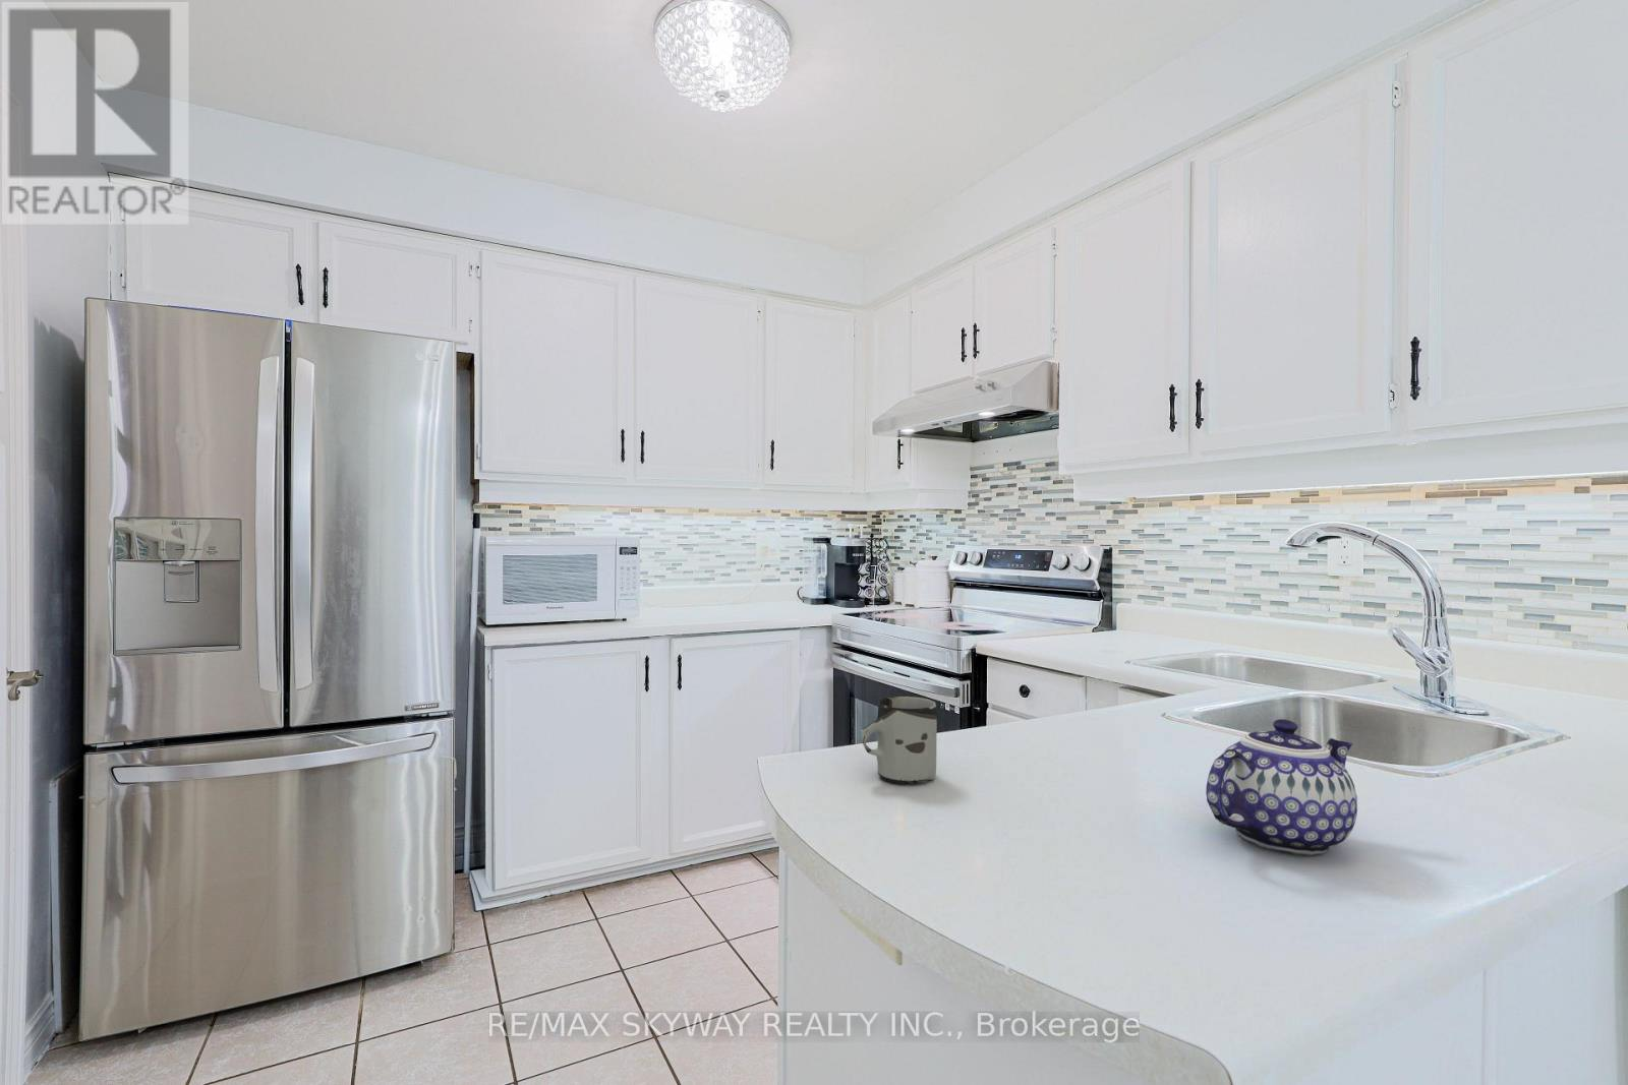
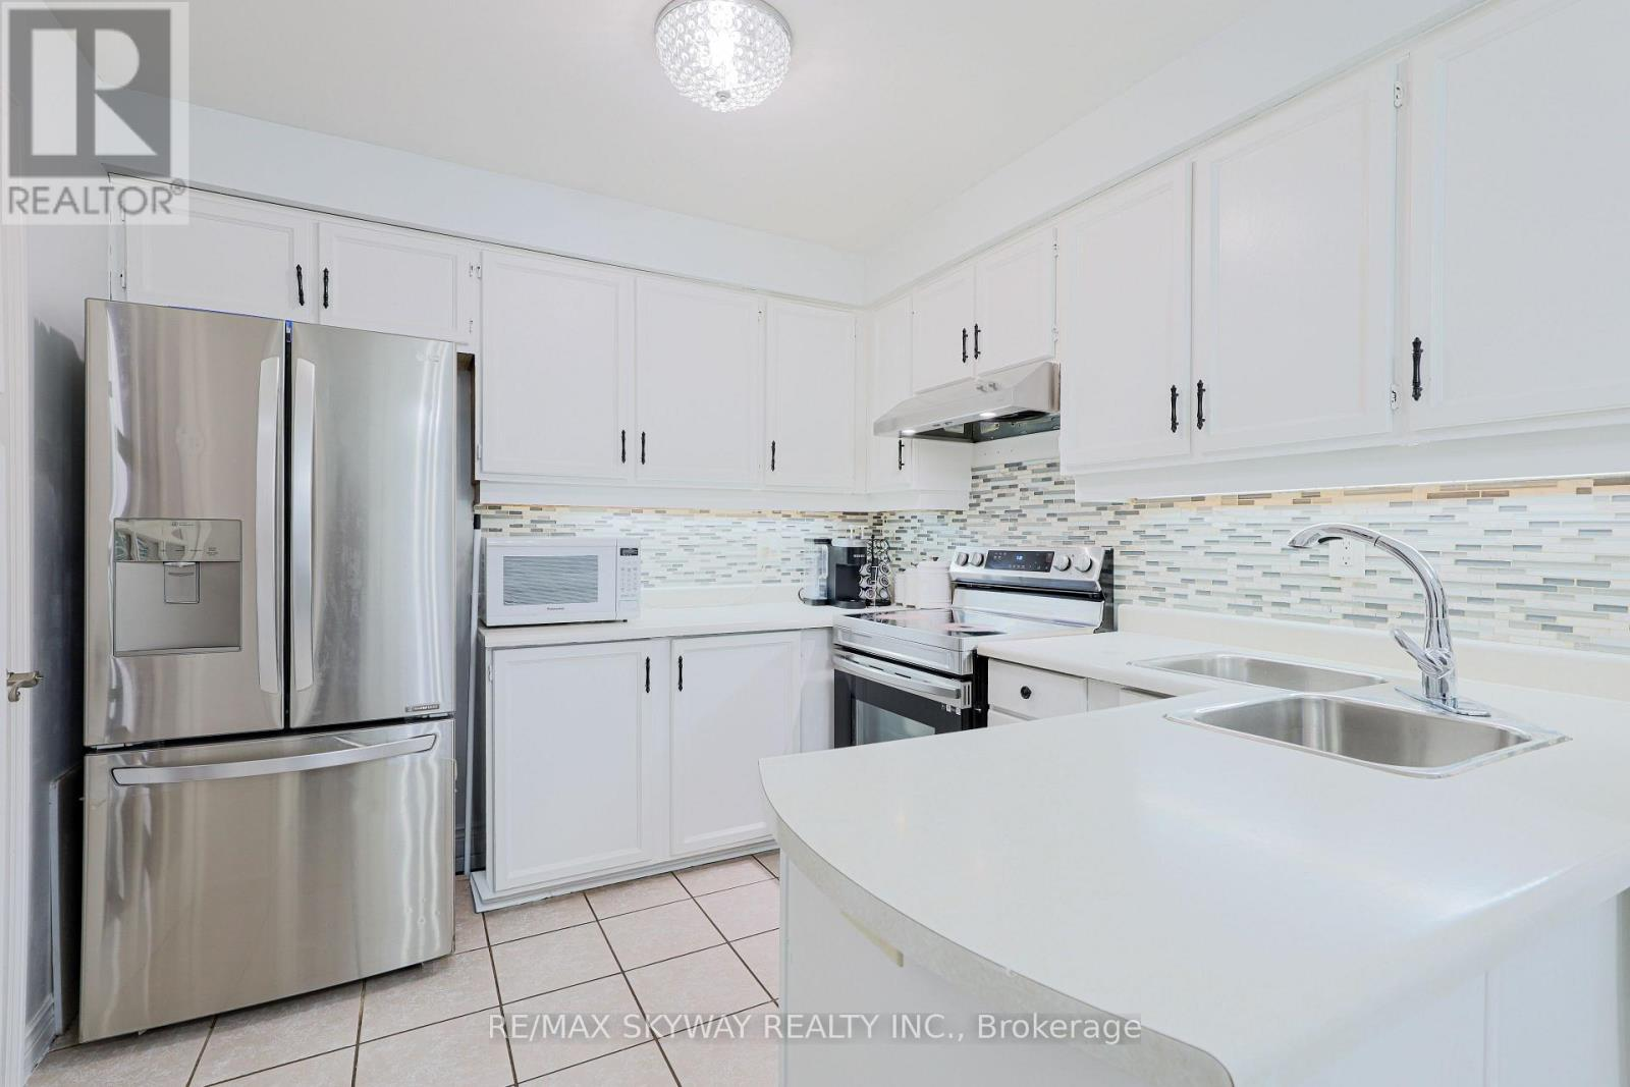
- teapot (1283, 780)
- cup (896, 739)
